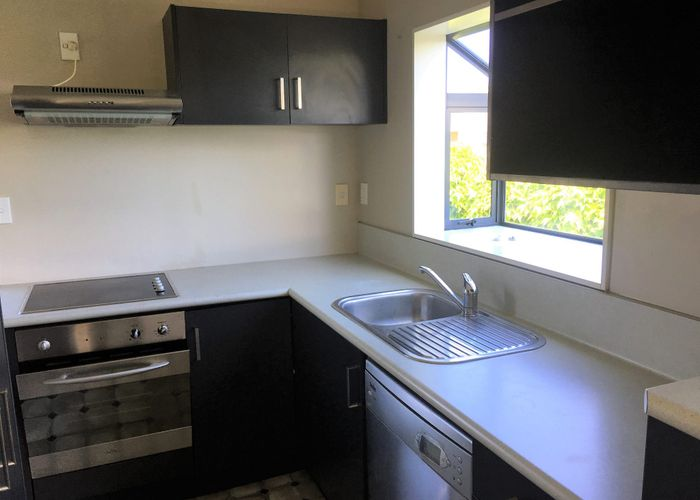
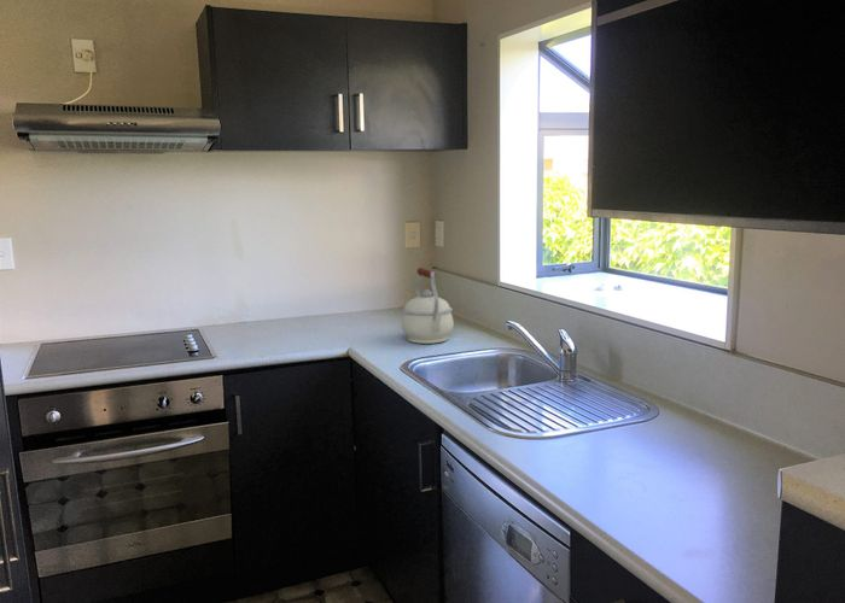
+ kettle (427, 305)
